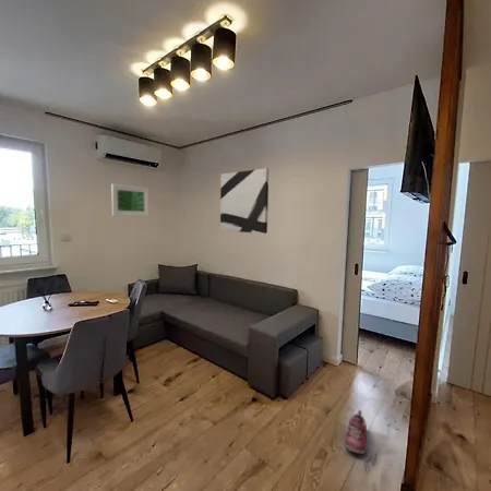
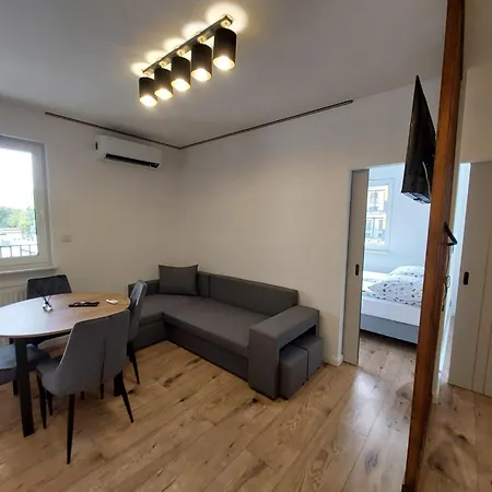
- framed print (131, 201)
- wall art (242, 202)
- shoe (357, 430)
